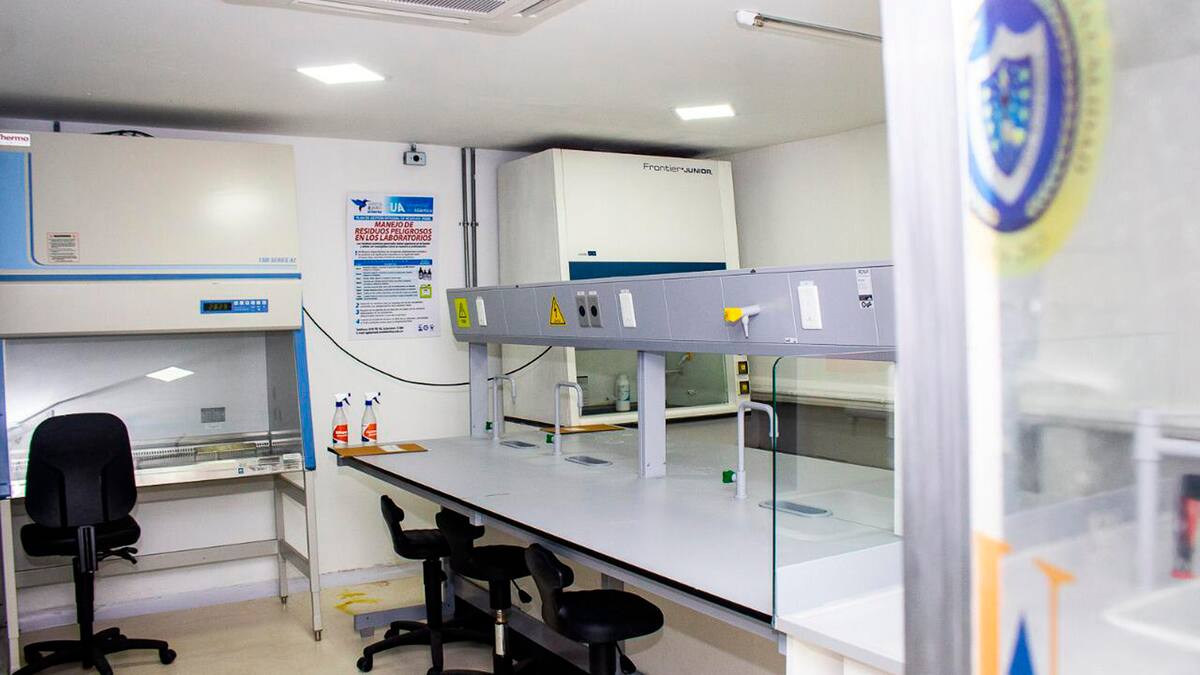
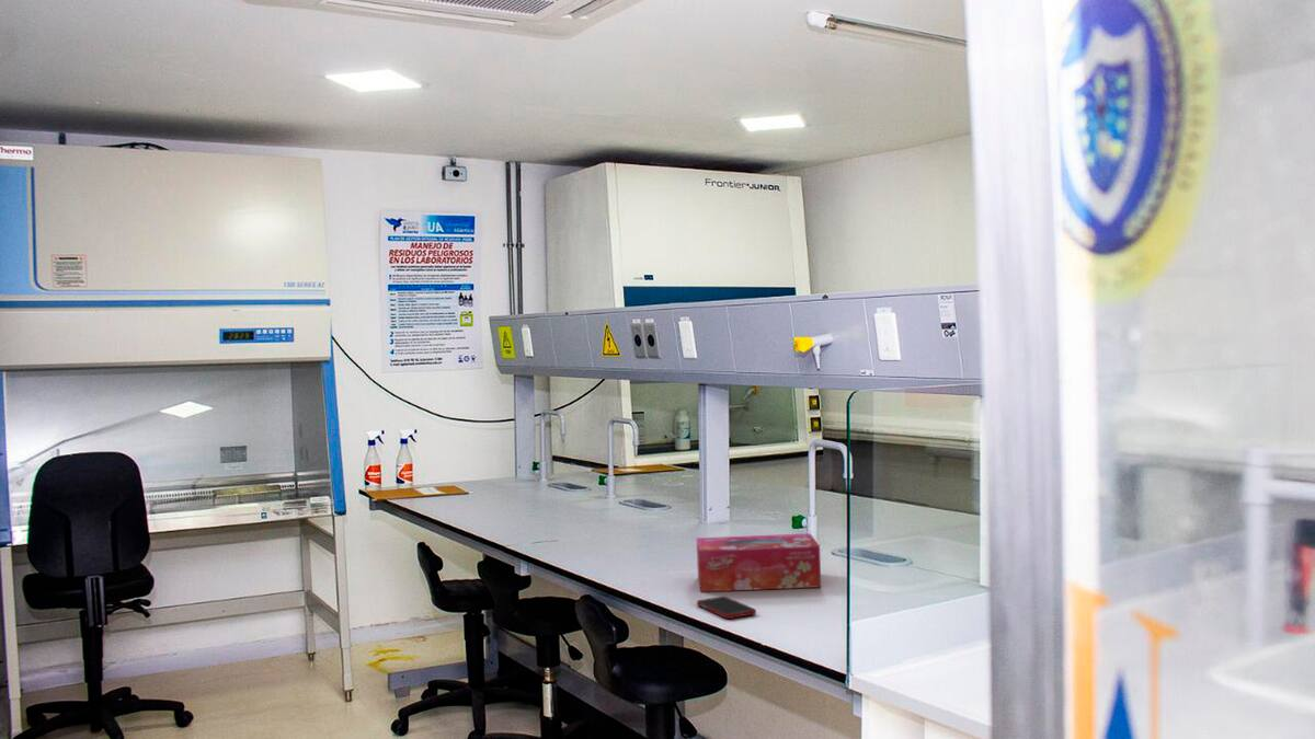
+ cell phone (725, 607)
+ tissue box (756, 562)
